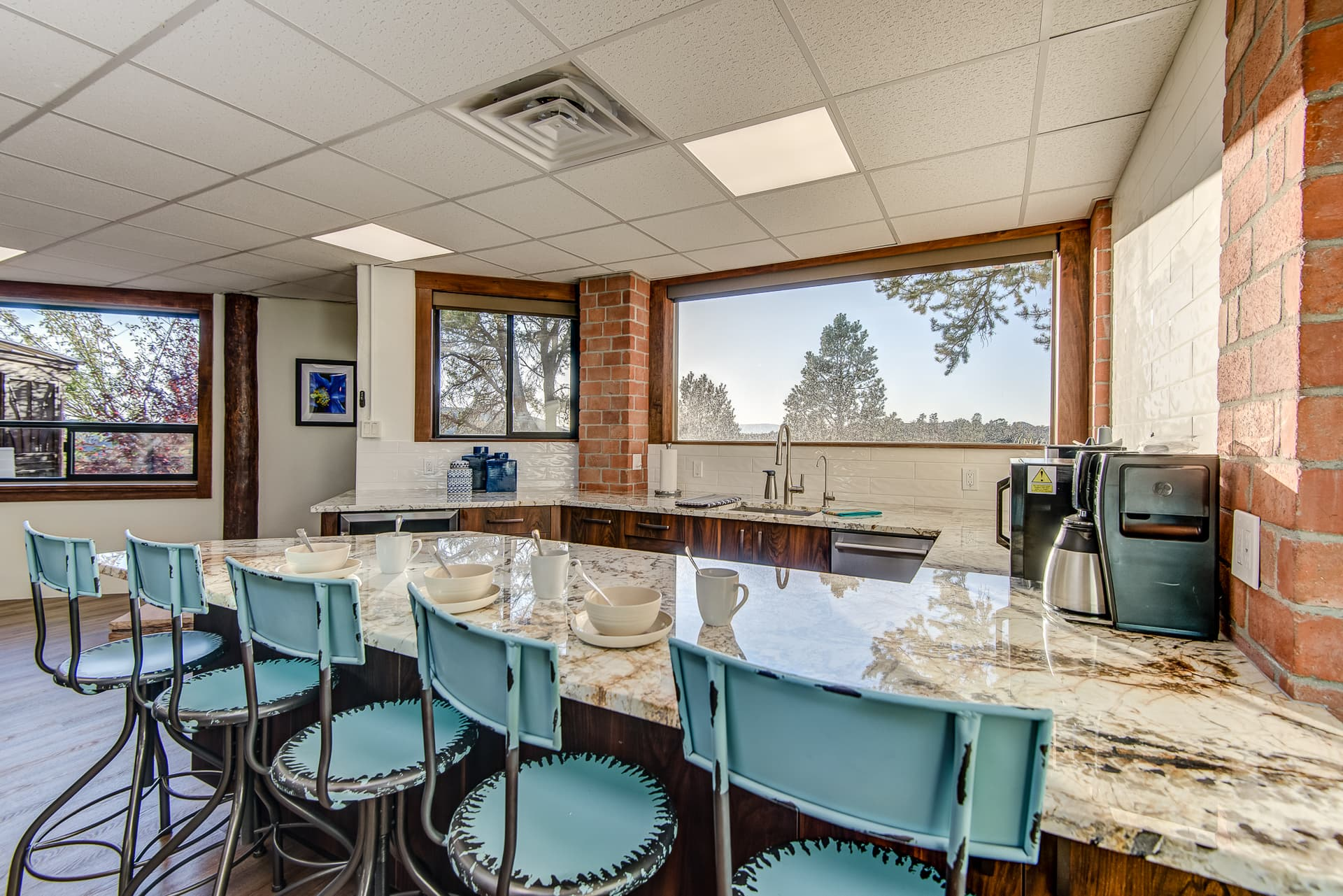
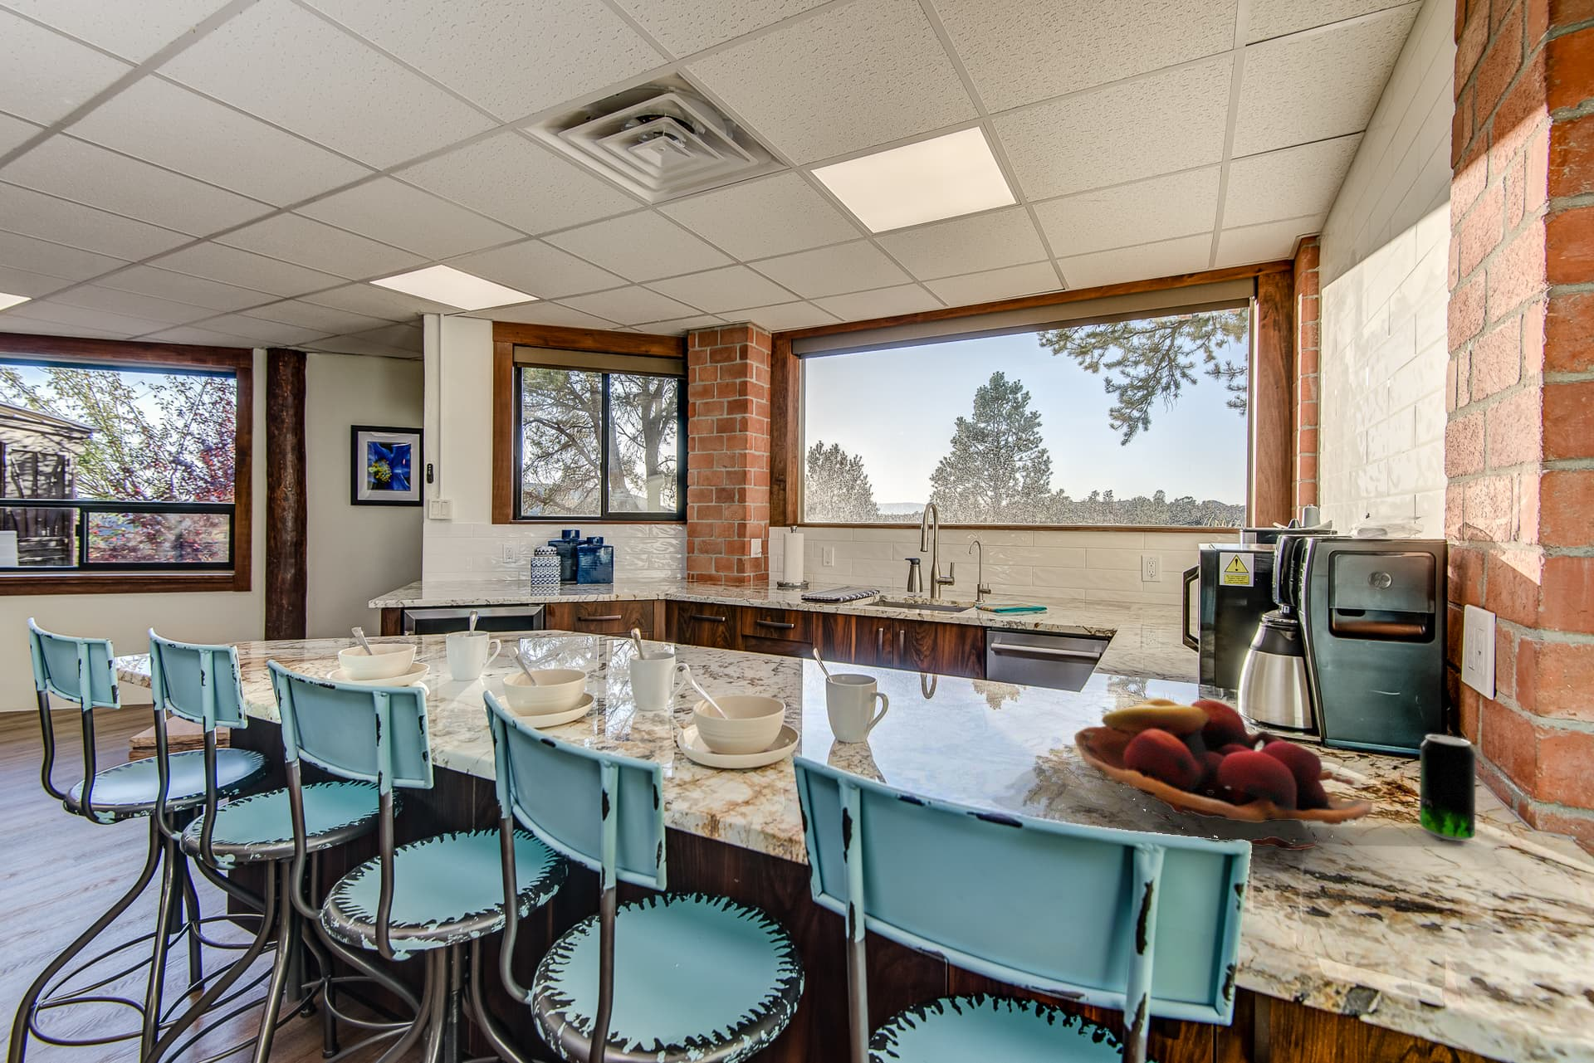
+ fruit basket (1200, 756)
+ beverage can (1447, 787)
